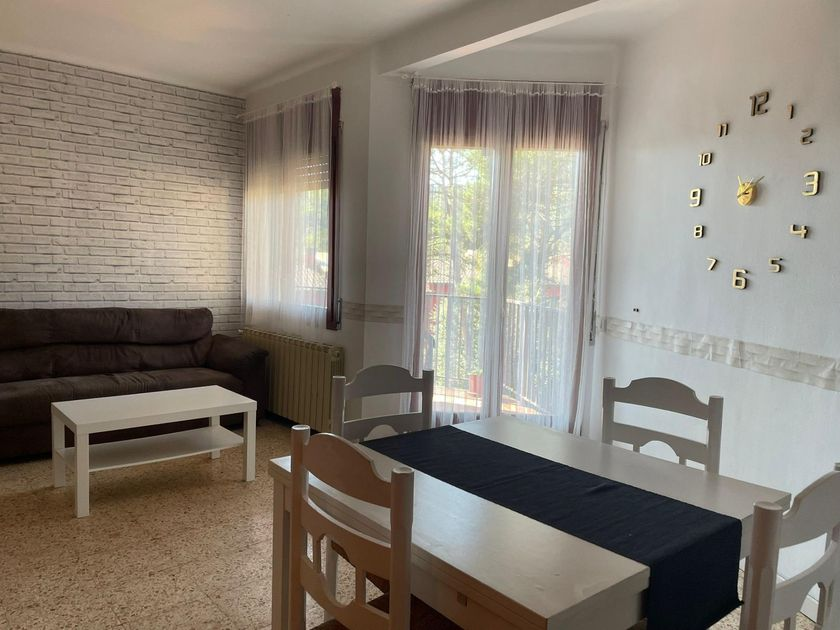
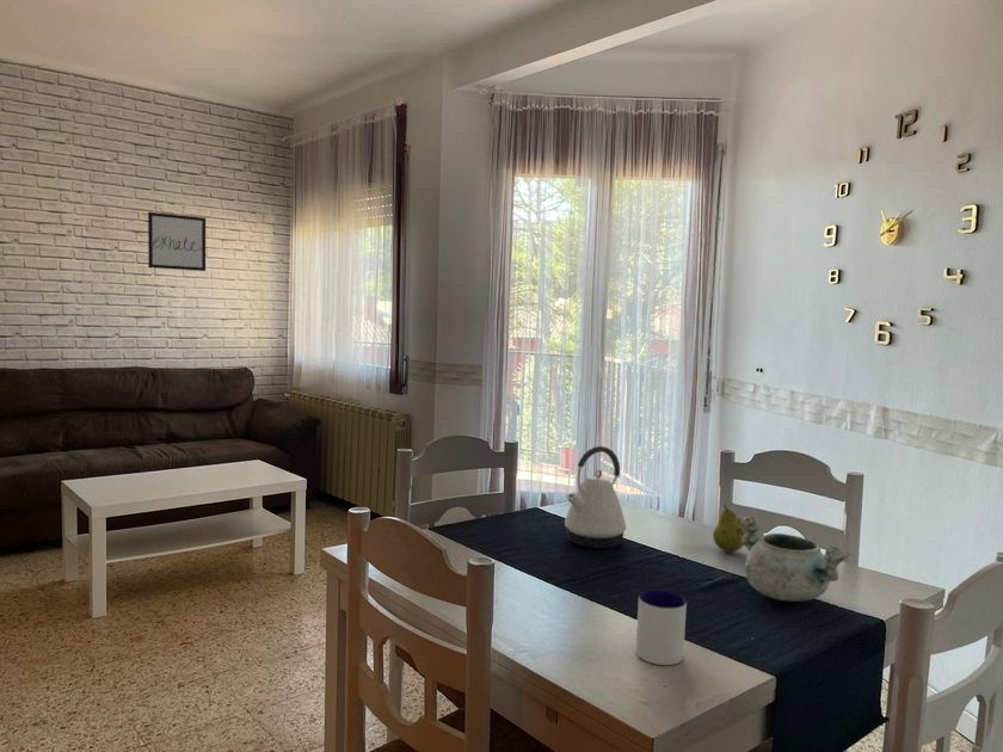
+ fruit (730, 528)
+ kettle (595, 494)
+ wall art (177, 241)
+ decorative bowl (789, 562)
+ mug (656, 622)
